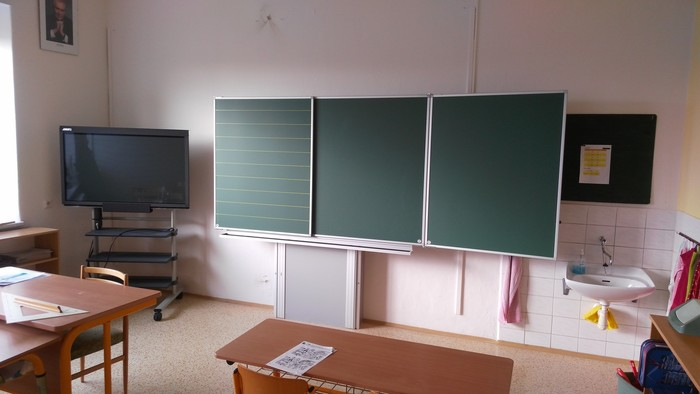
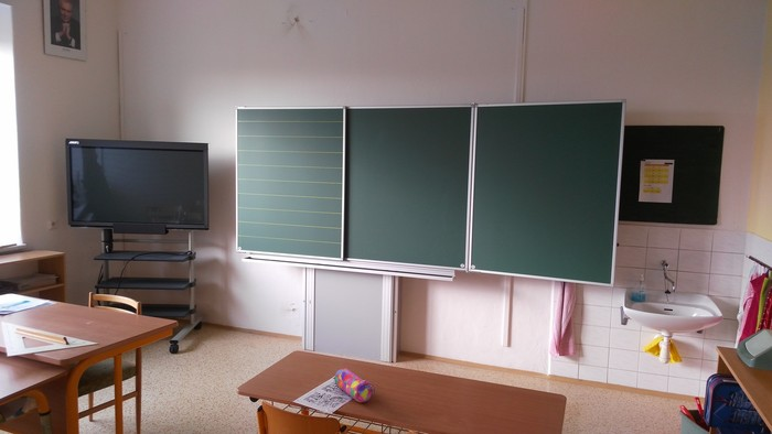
+ pencil case (353, 383)
